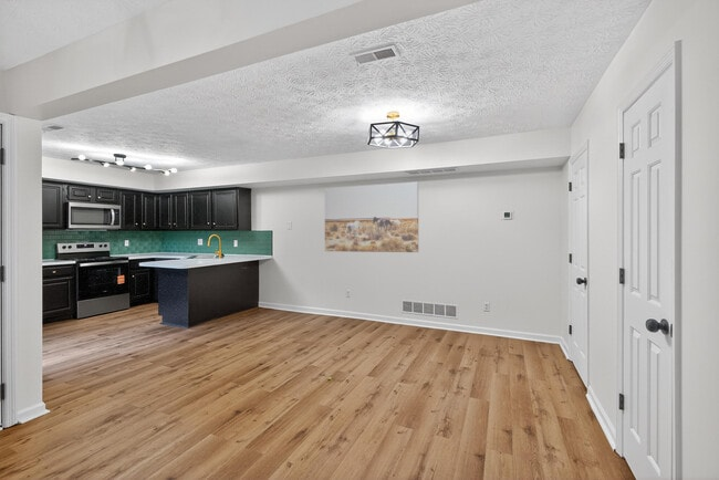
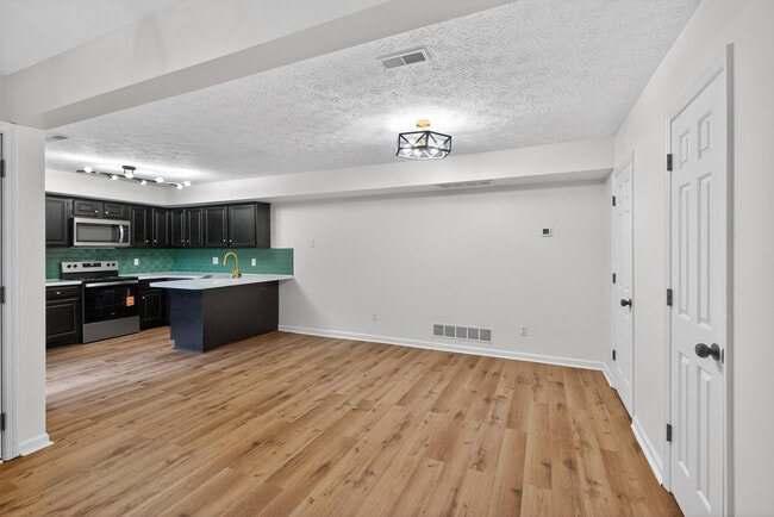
- wall art (368, 218)
